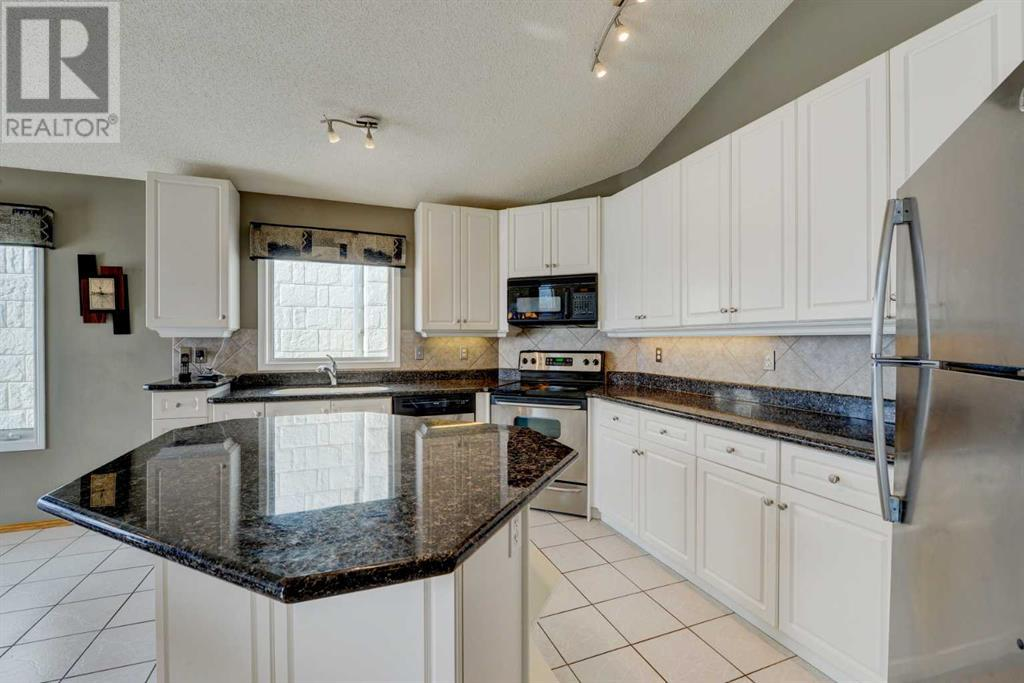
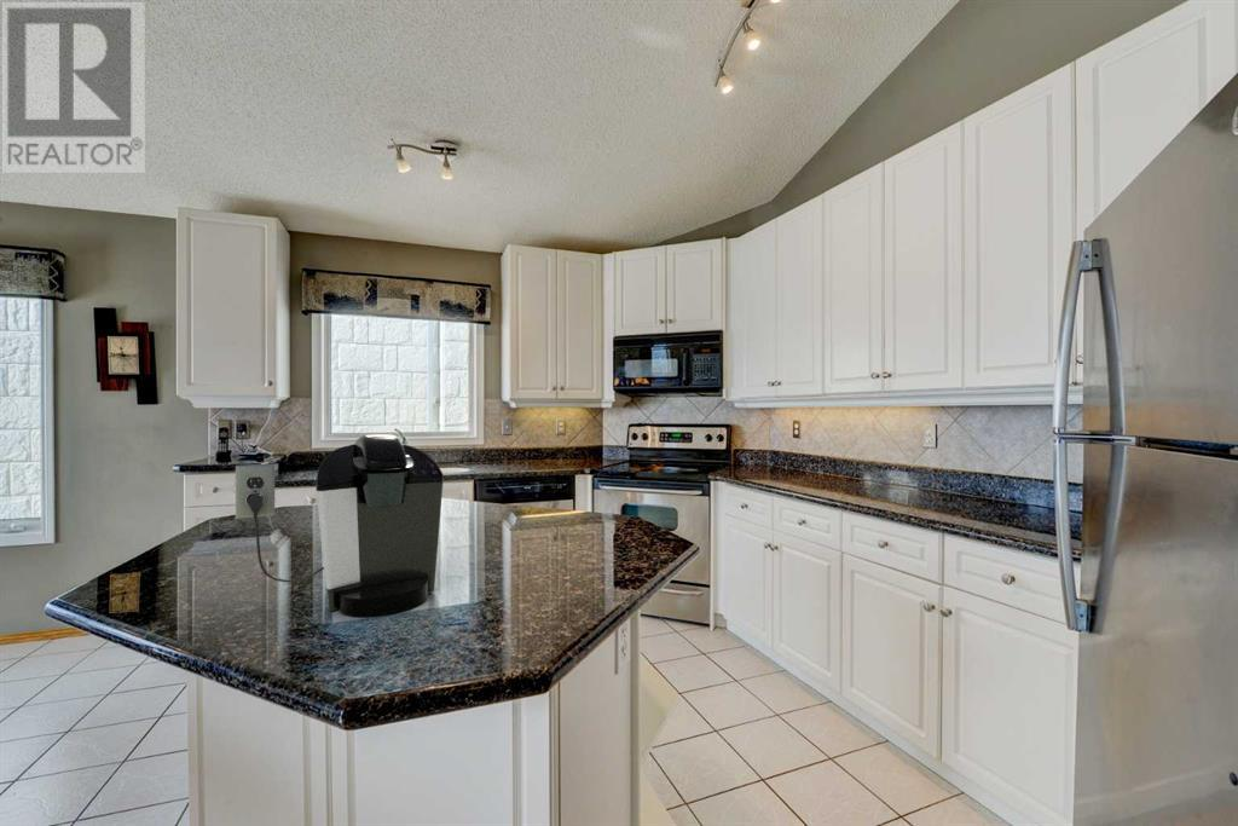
+ coffee maker (345, 518)
